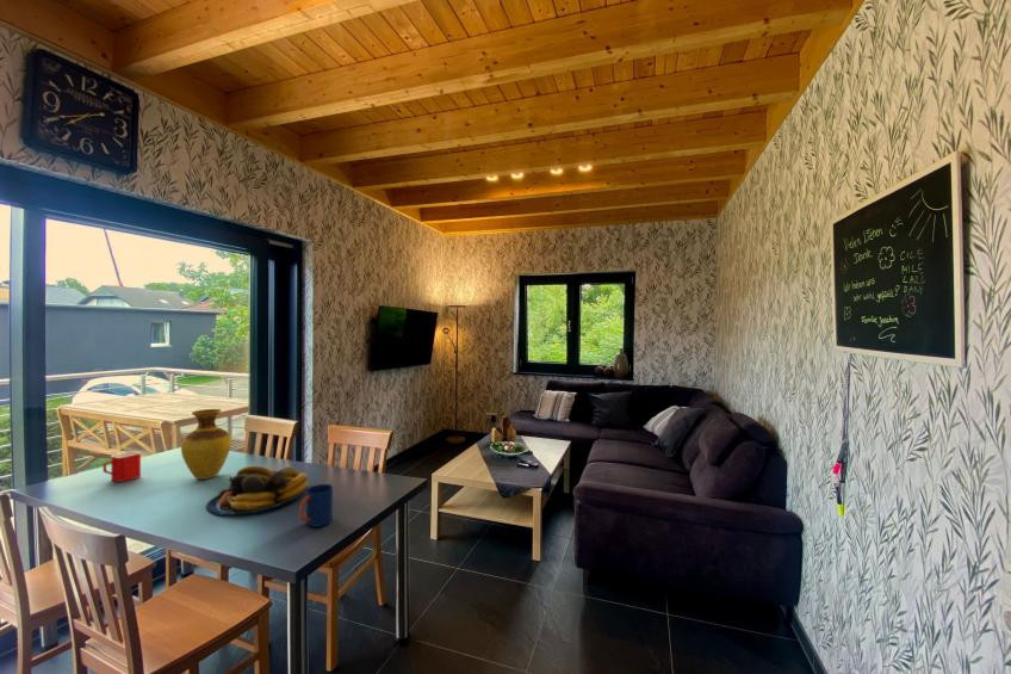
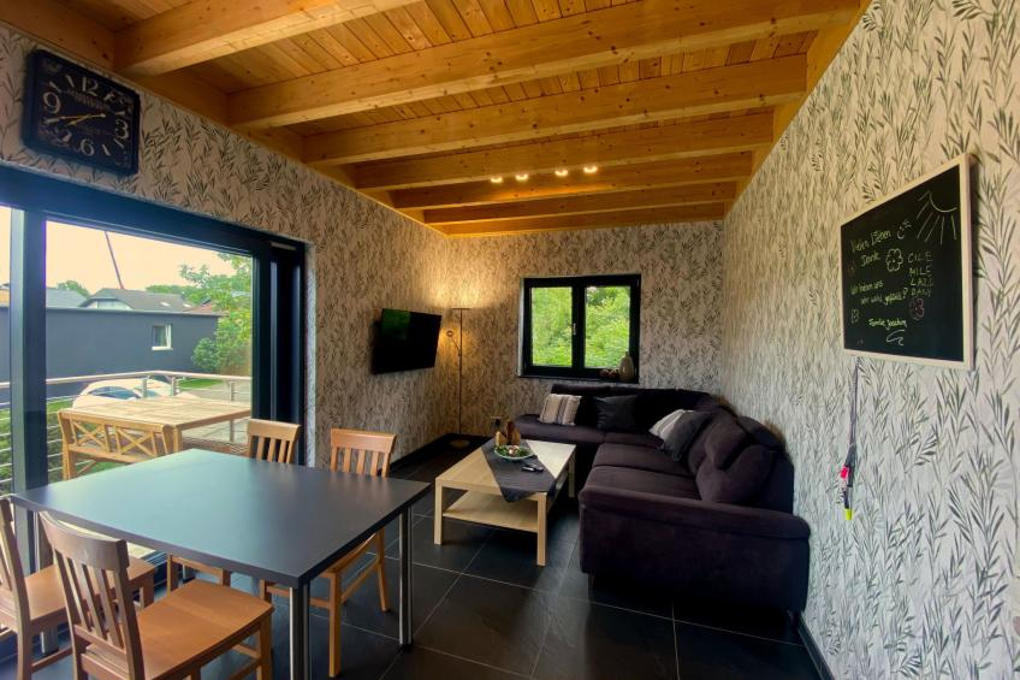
- mug (120, 468)
- vase (206, 444)
- fruit bowl (259, 481)
- mug (315, 507)
